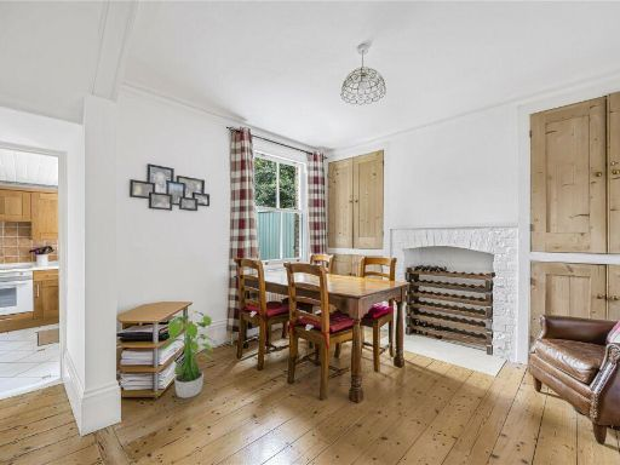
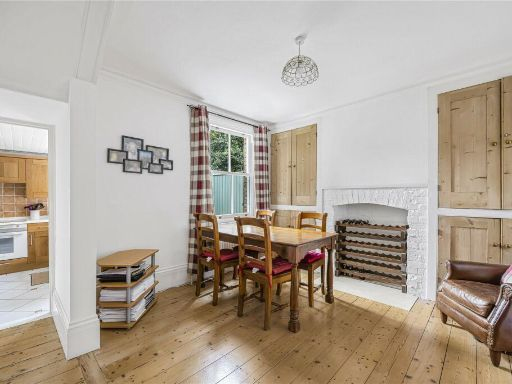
- potted plant (189, 355)
